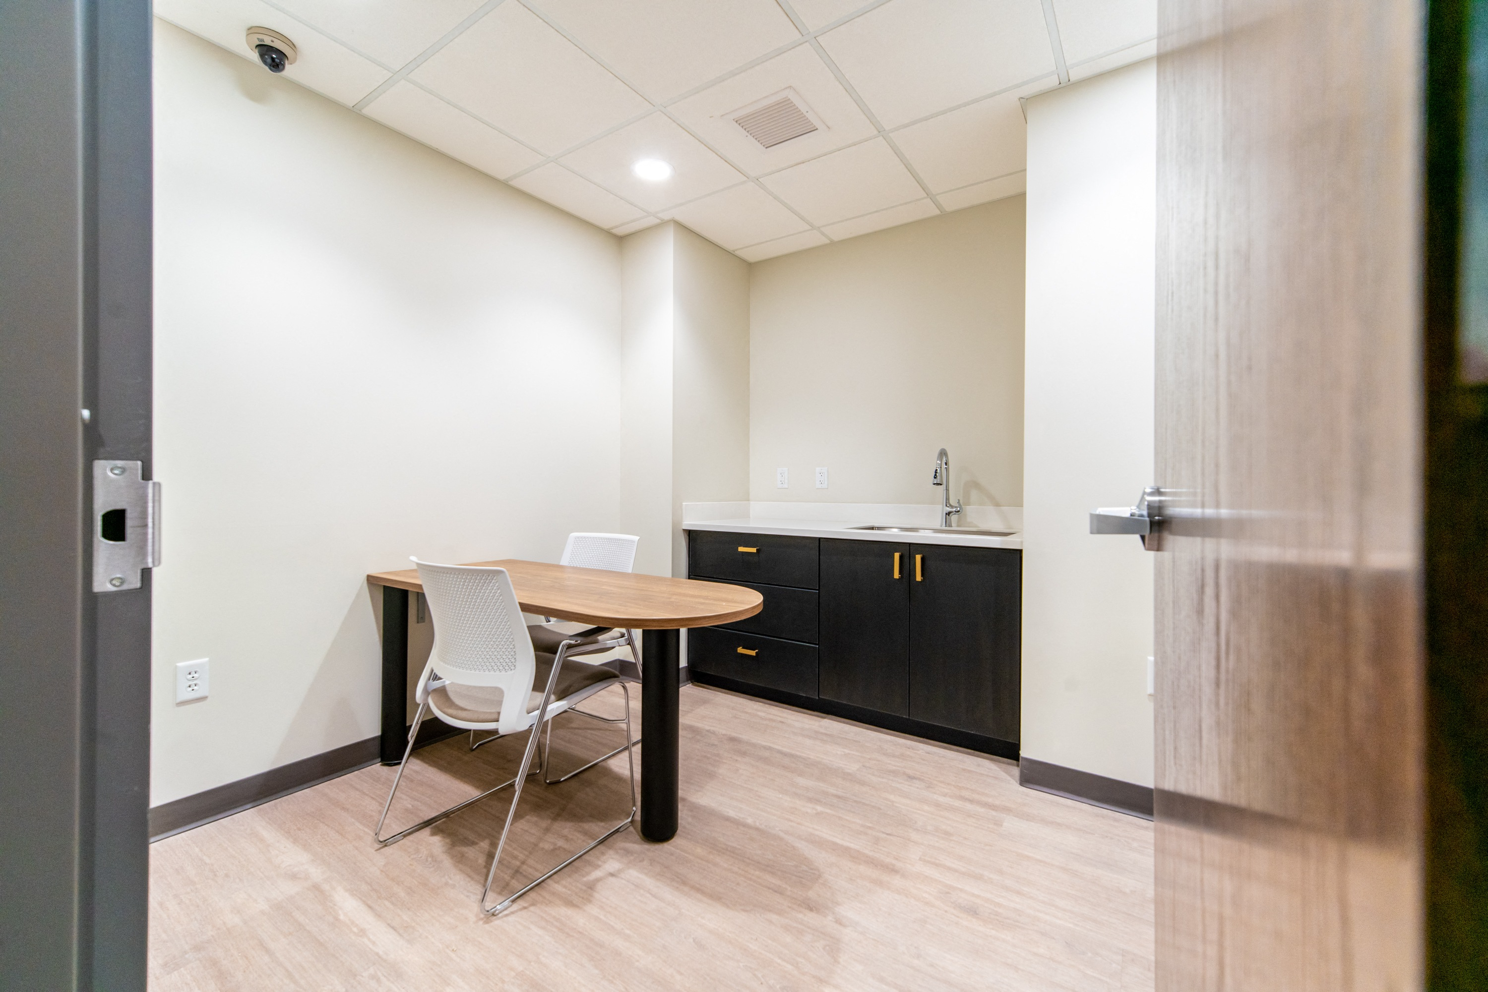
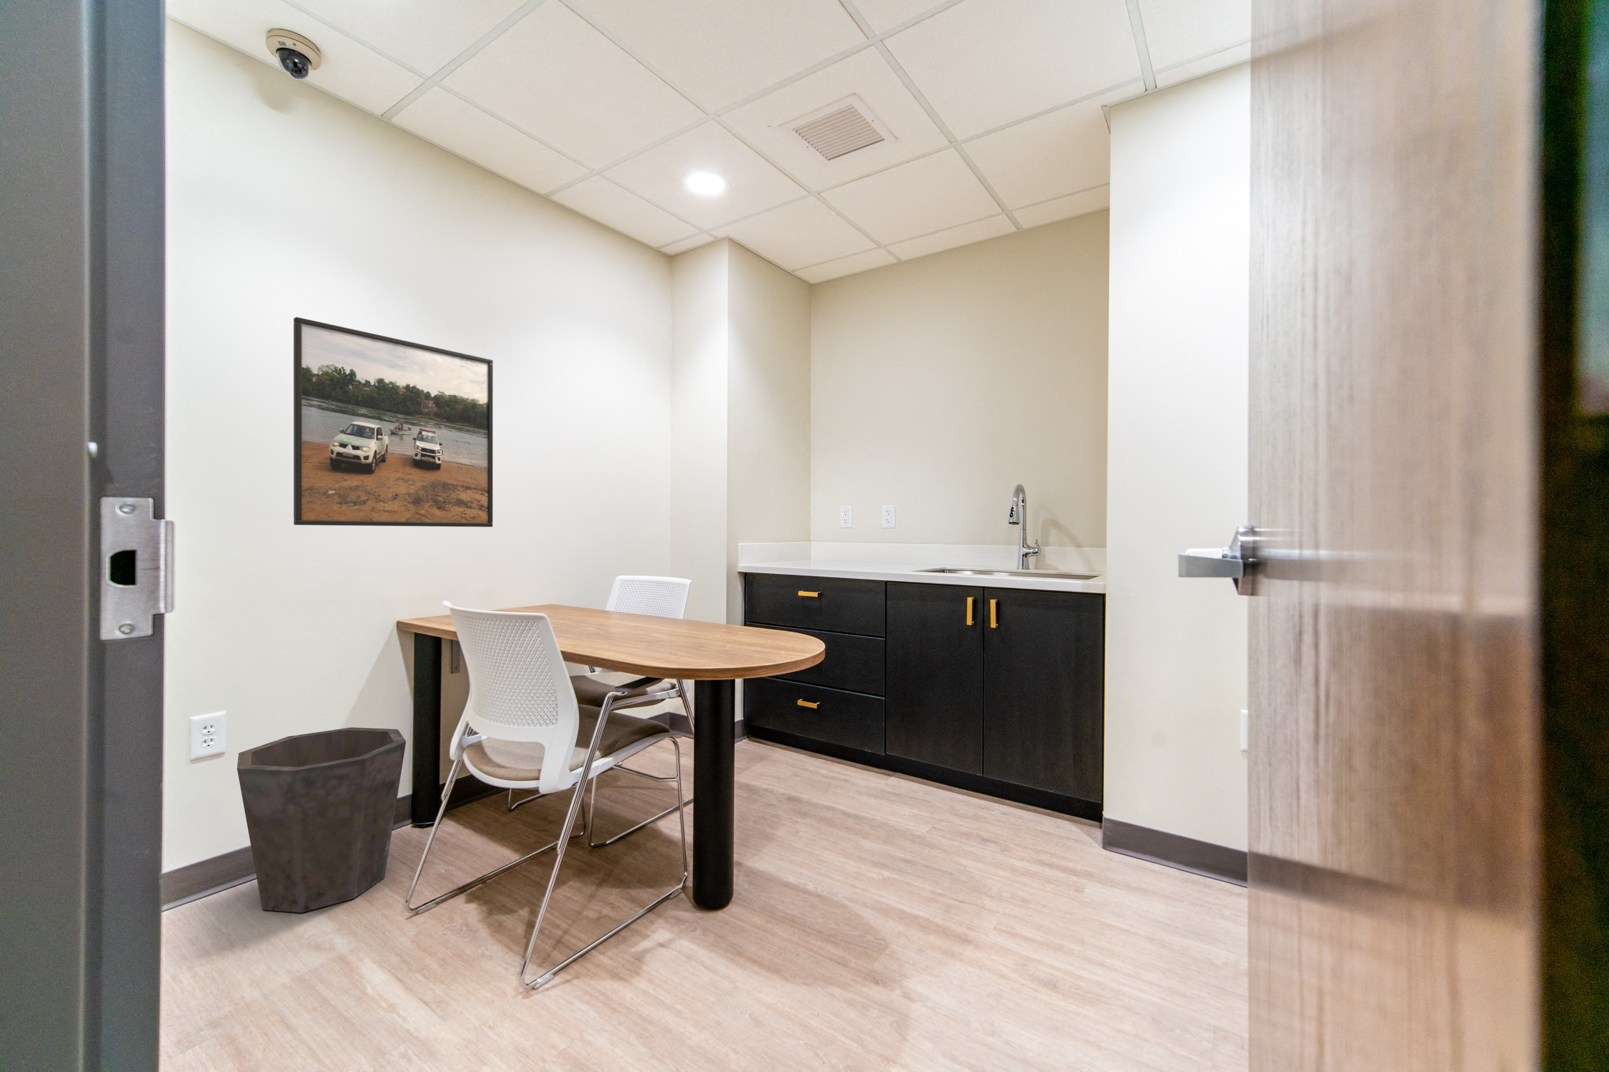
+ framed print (403, 433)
+ waste bin (324, 816)
